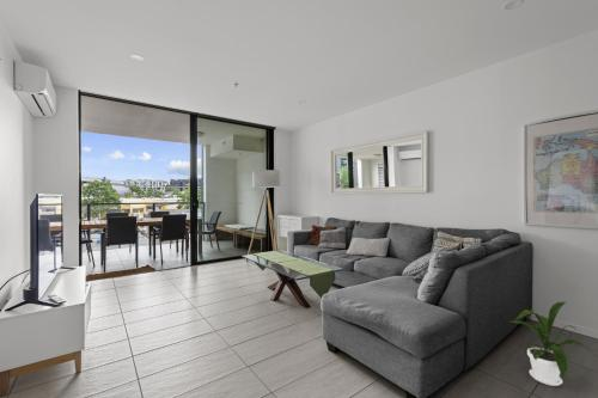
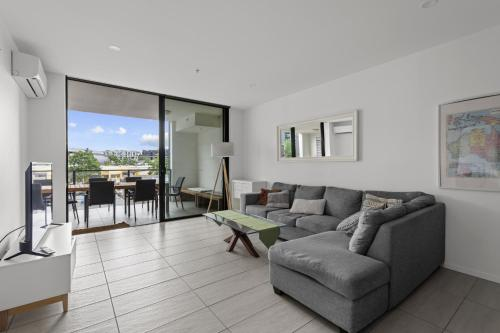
- house plant (545, 341)
